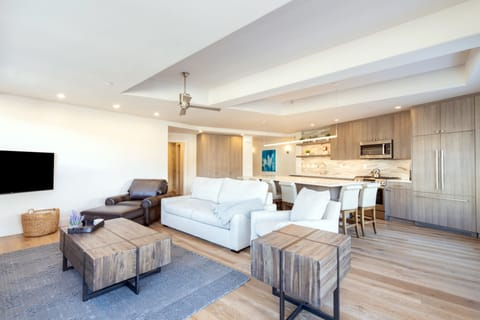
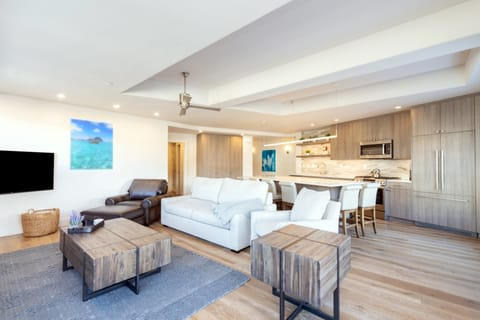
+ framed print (92, 145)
